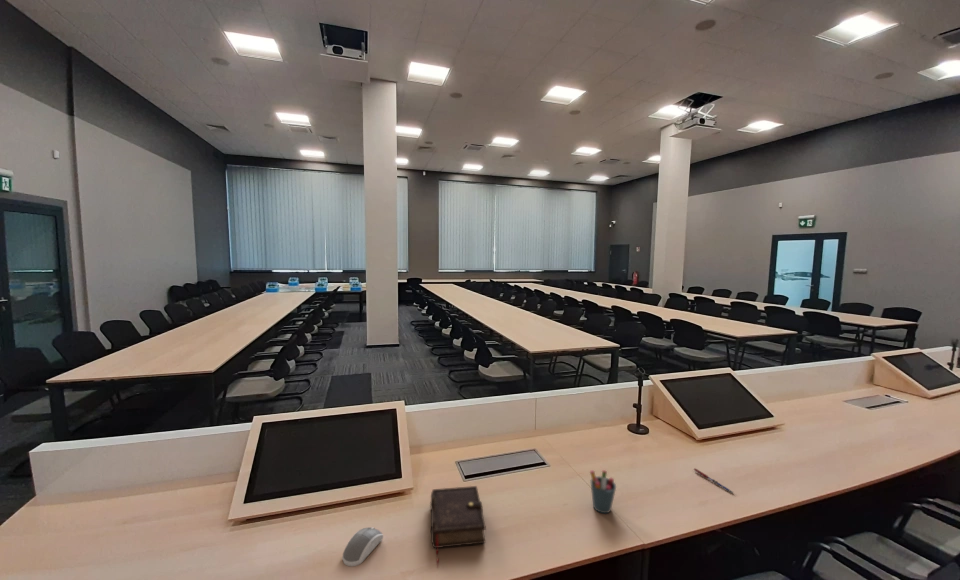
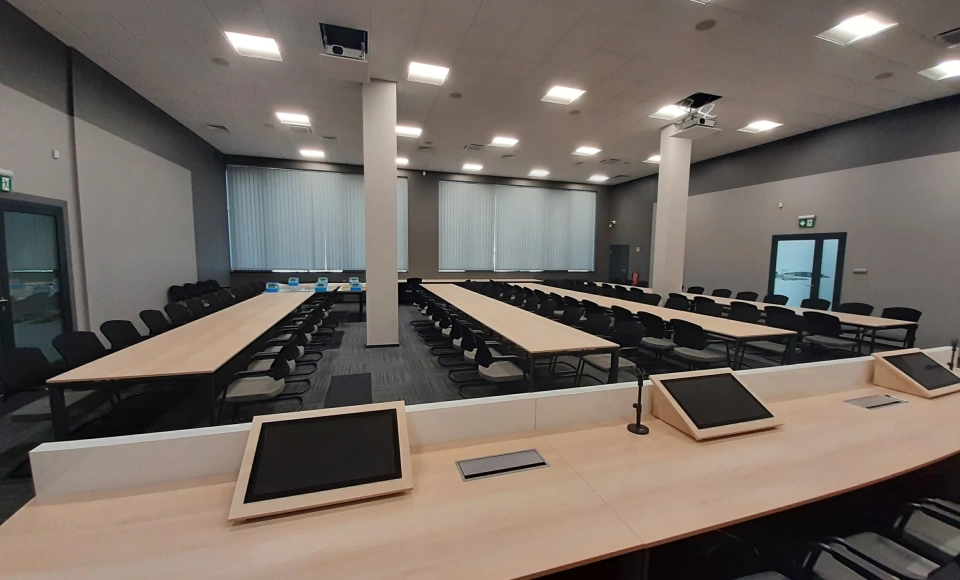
- book (457, 521)
- pen holder (602, 489)
- pen (712, 479)
- computer mouse (362, 541)
